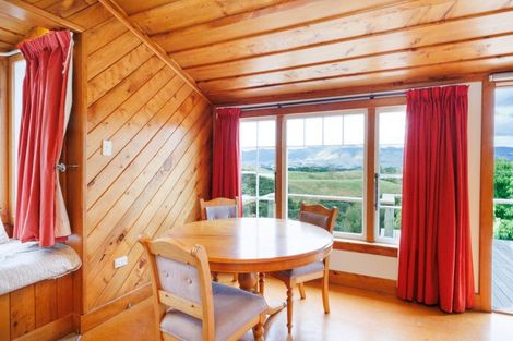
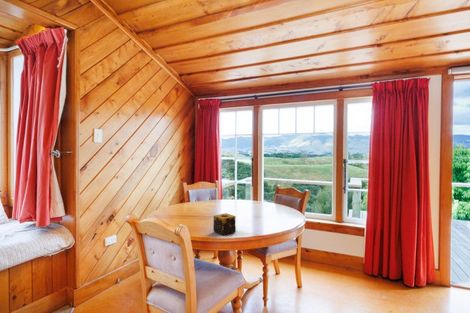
+ candle (224, 223)
